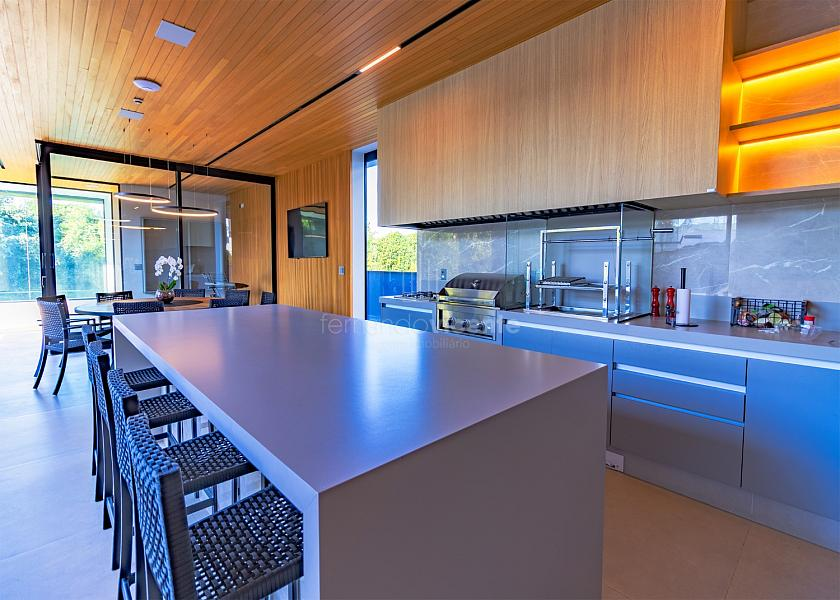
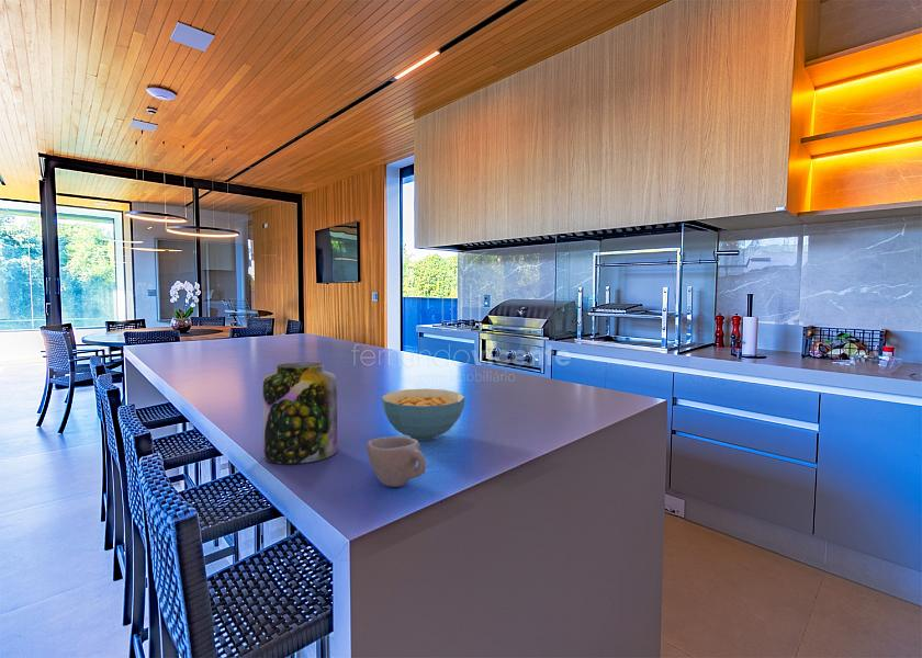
+ cup (400, 463)
+ jar (301, 409)
+ cereal bowl (423, 417)
